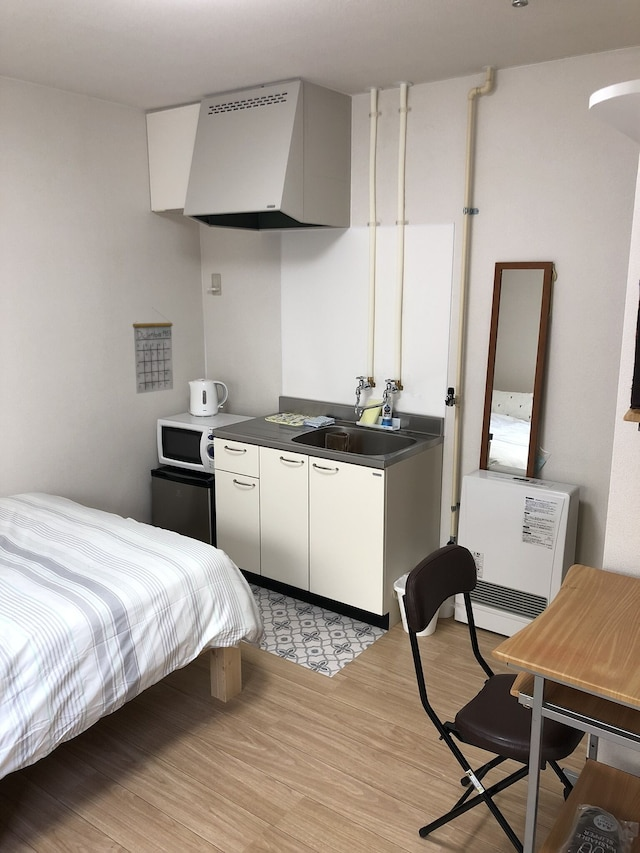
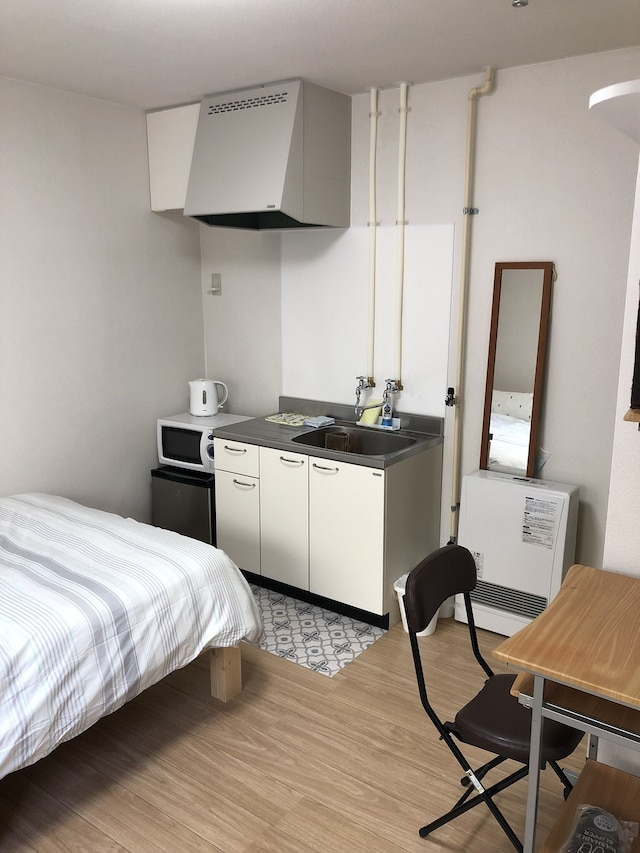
- calendar (153, 349)
